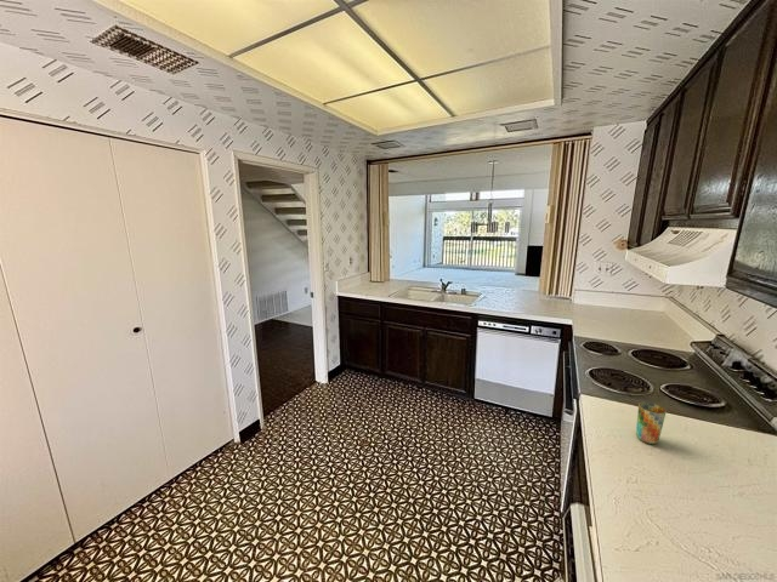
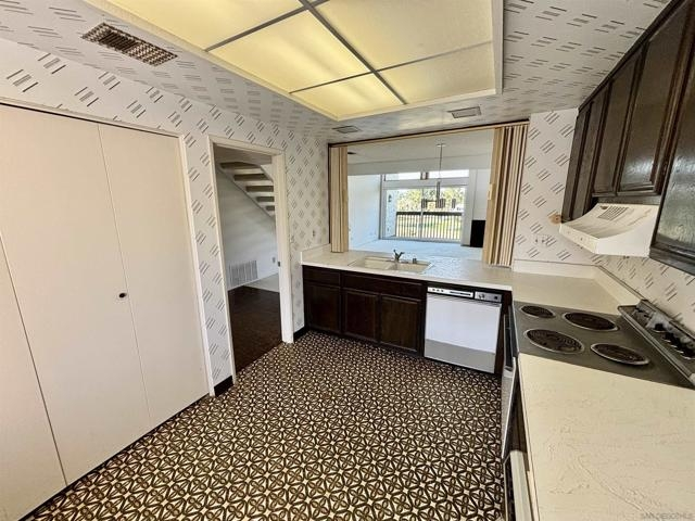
- cup (648, 423)
